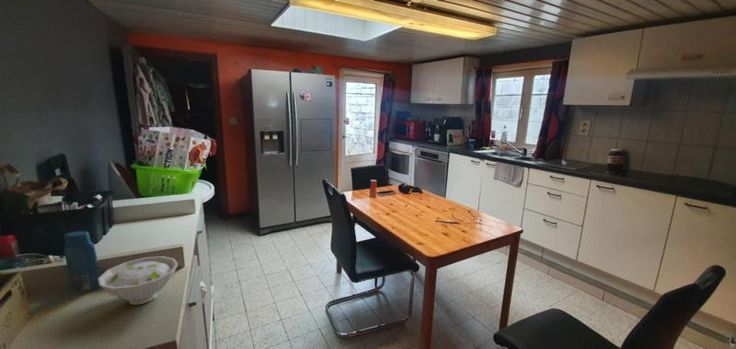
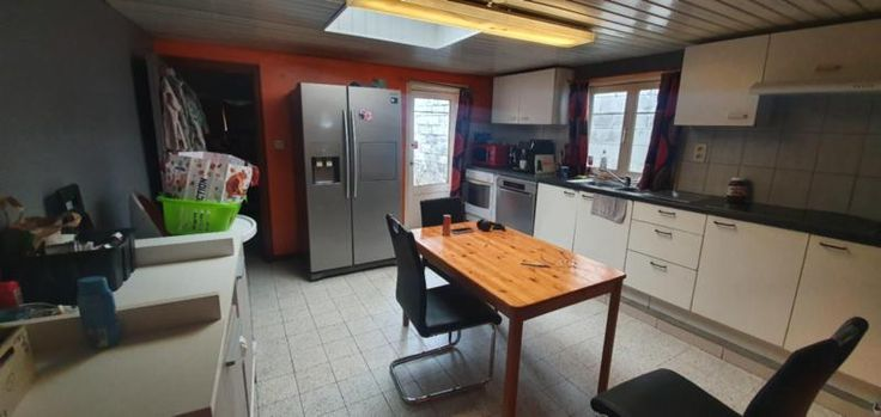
- bowl (141, 282)
